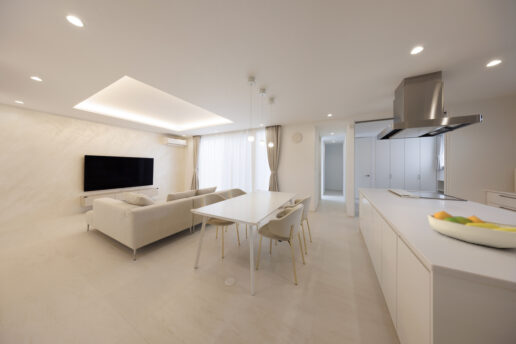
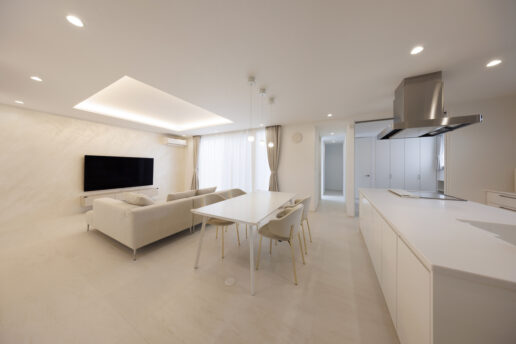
- fruit bowl (472, 226)
